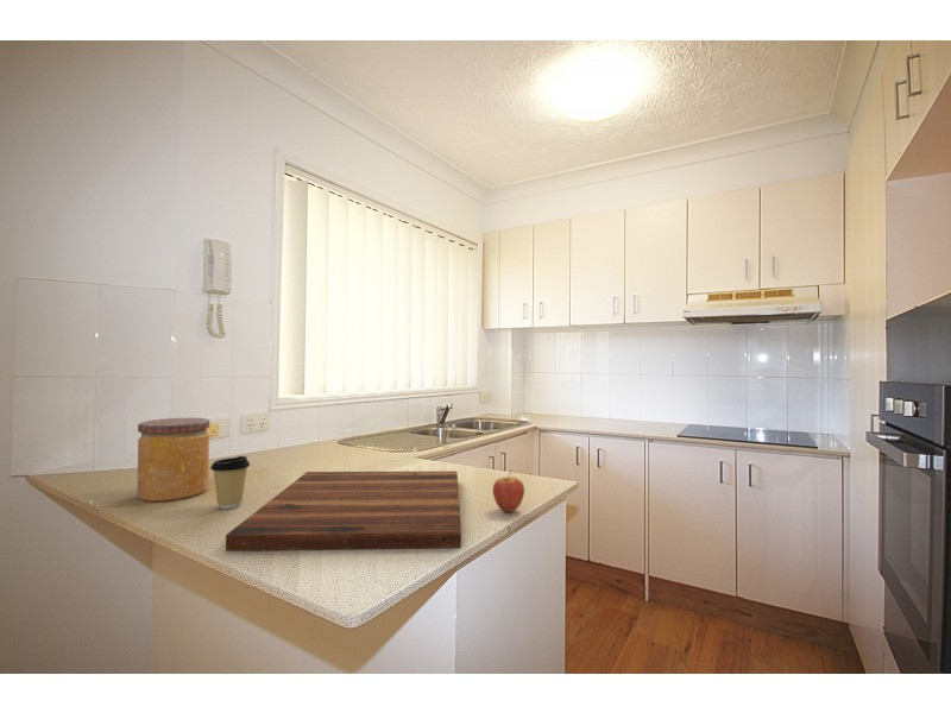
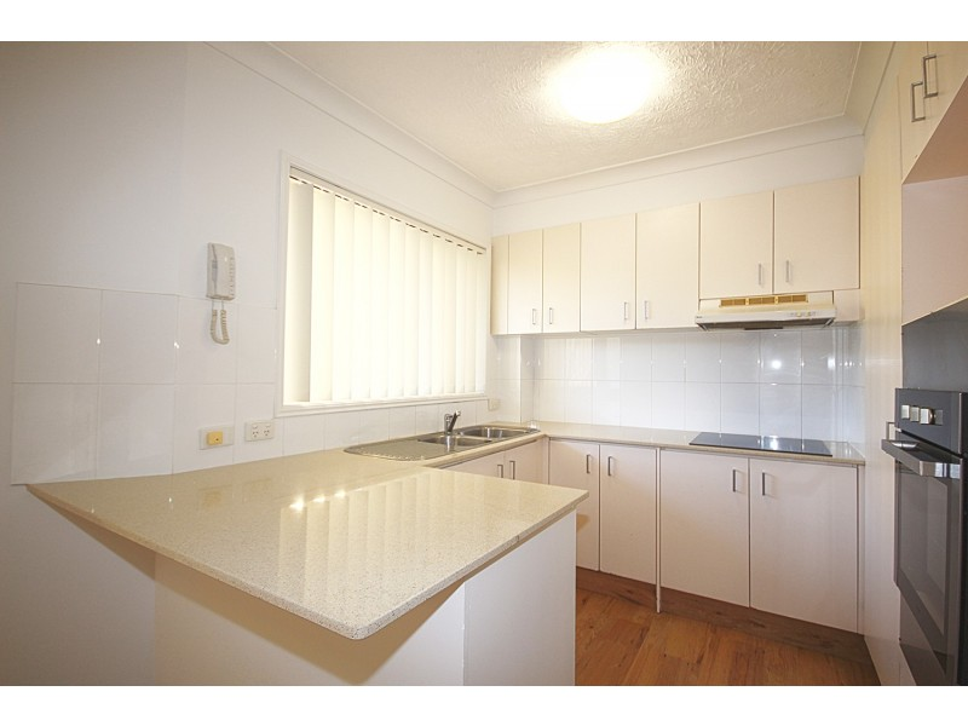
- jar (174, 456)
- cutting board (367, 501)
- coffee cup (229, 481)
- fruit (508, 490)
